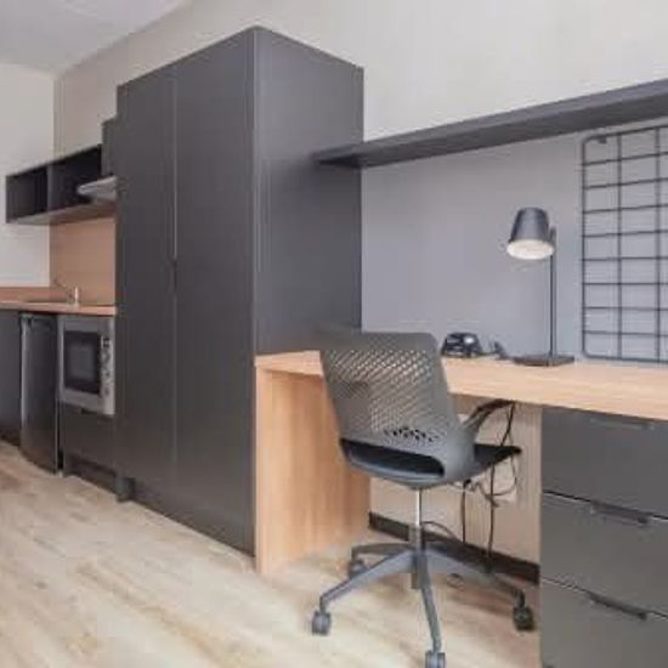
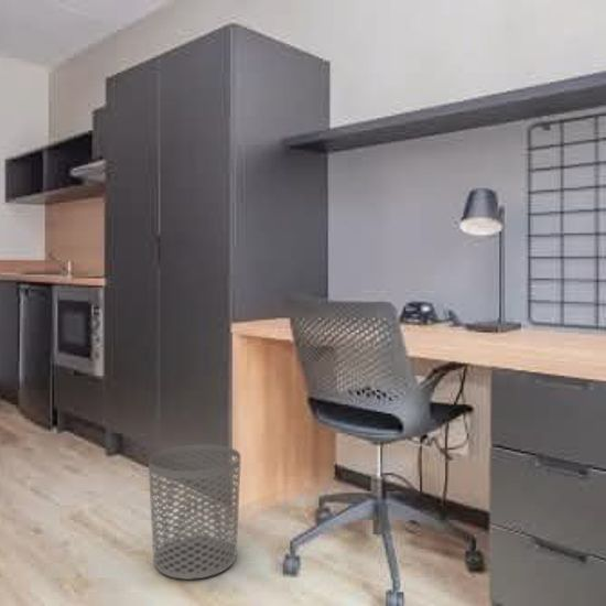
+ waste bin (195, 508)
